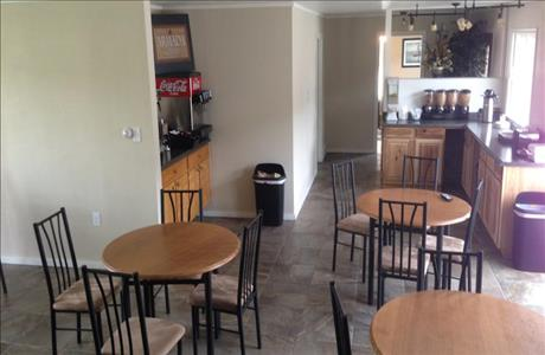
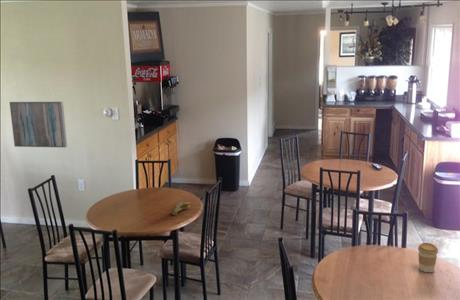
+ banana (180, 207)
+ wall art (38, 124)
+ coffee cup (427, 257)
